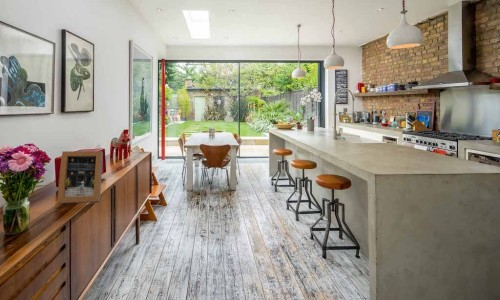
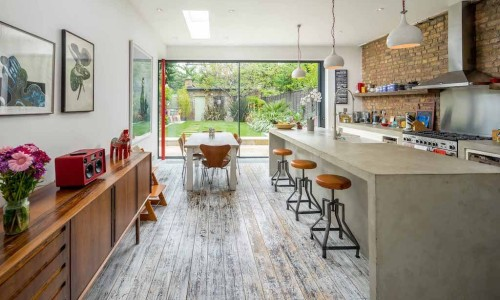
- picture frame (83, 175)
